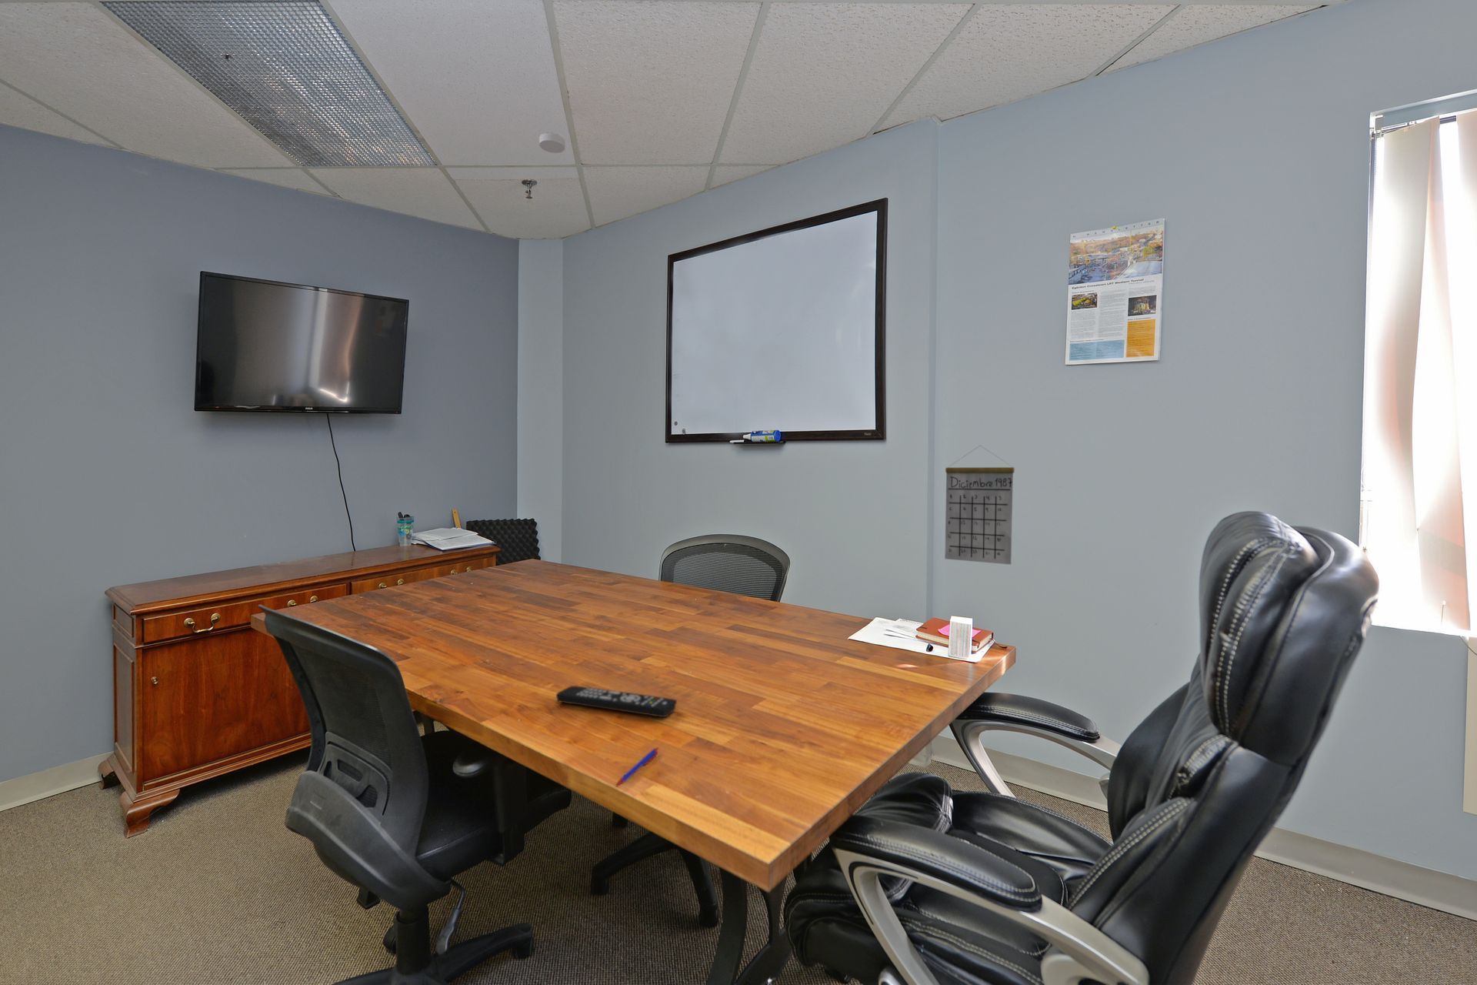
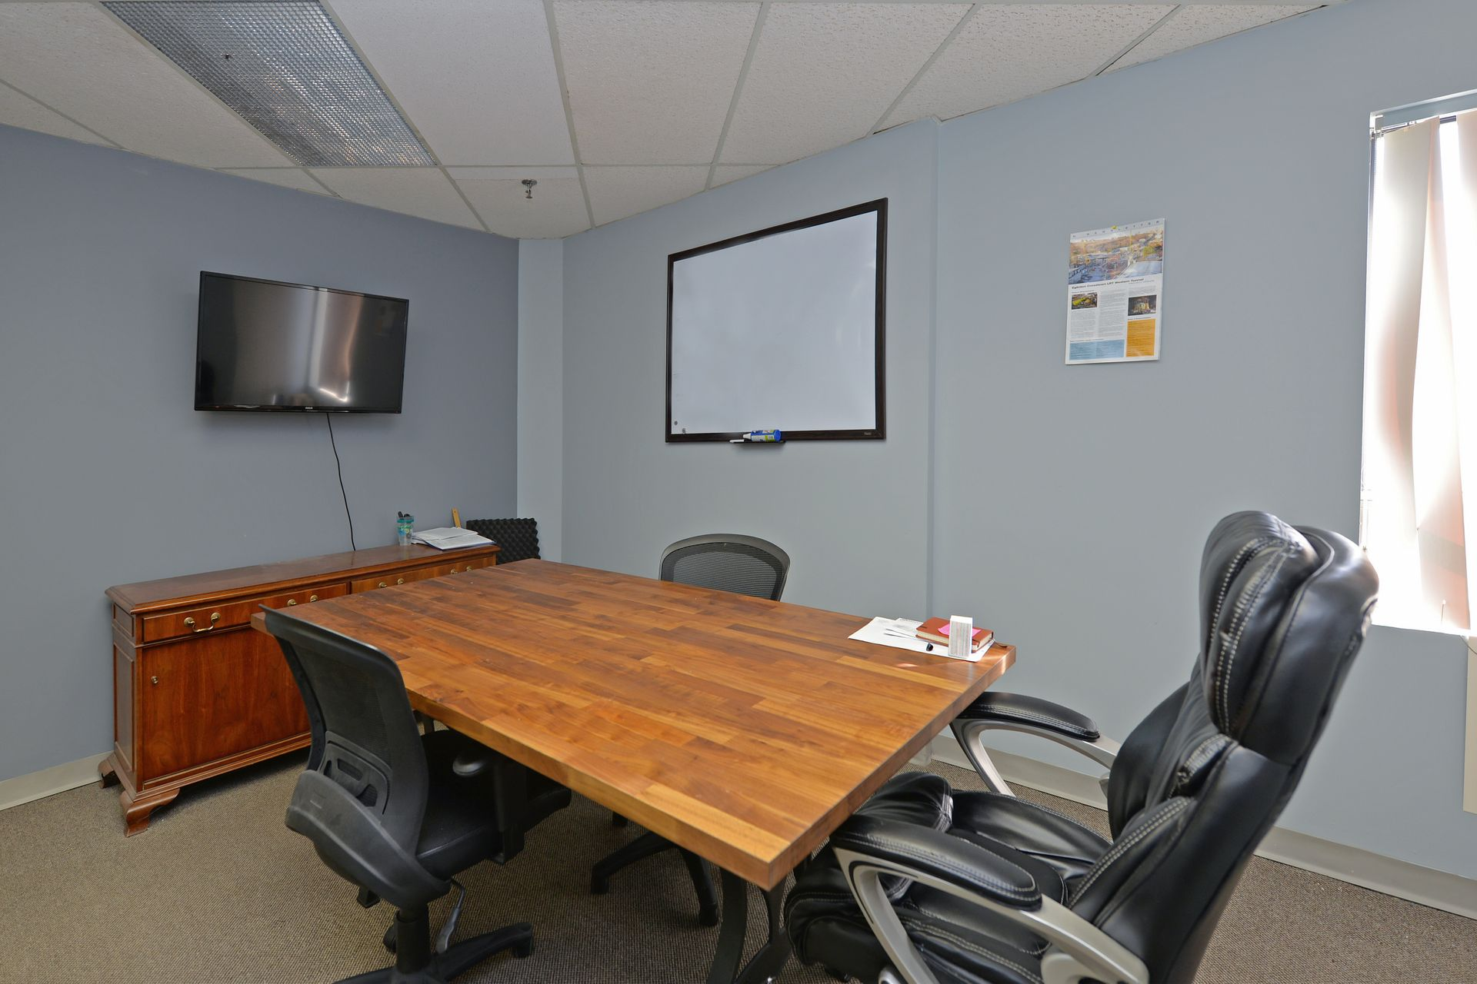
- calendar (978, 503)
- pen (637, 766)
- smoke detector (552, 140)
- remote control (615, 701)
